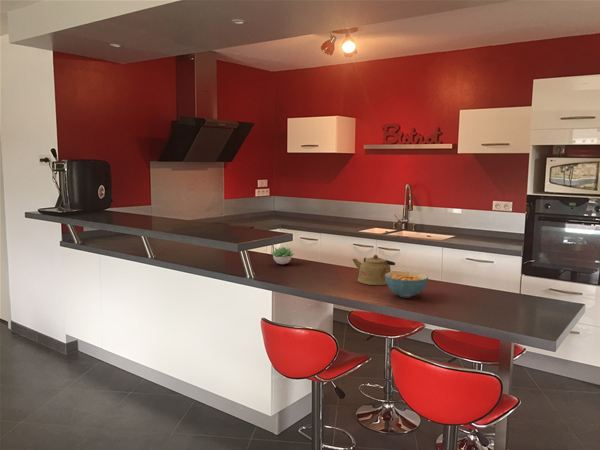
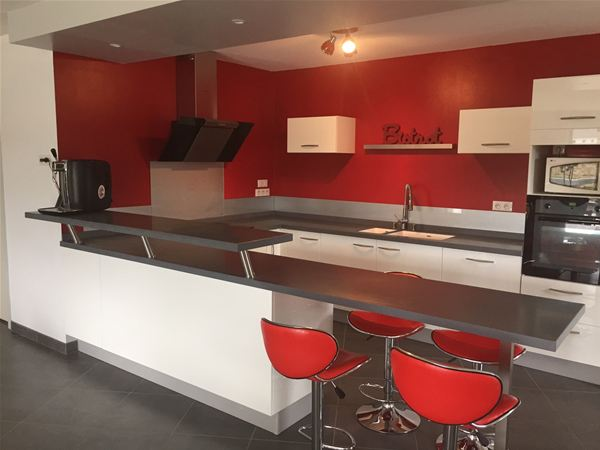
- succulent plant (282, 255)
- kettle (371, 267)
- cereal bowl (405, 285)
